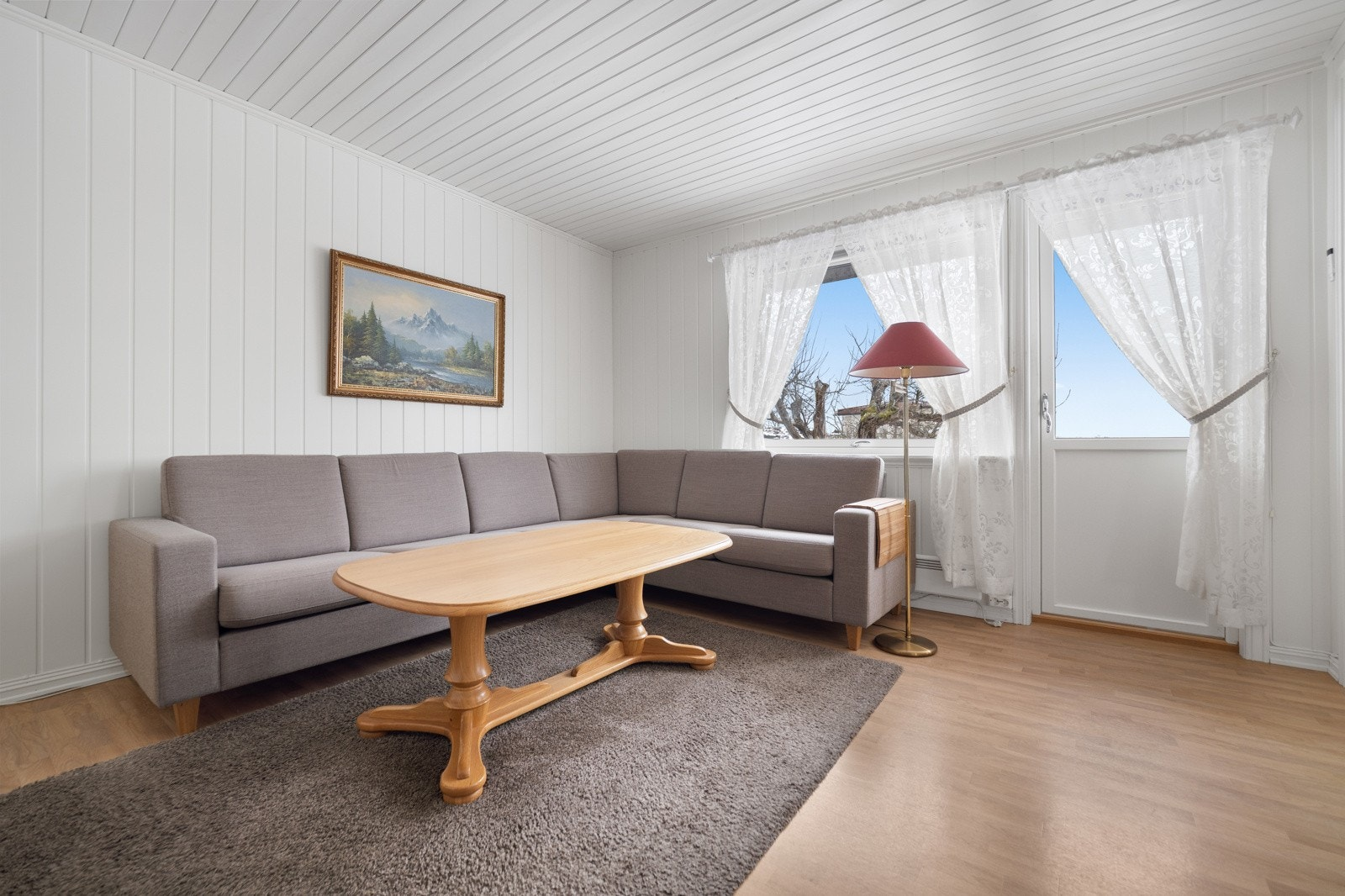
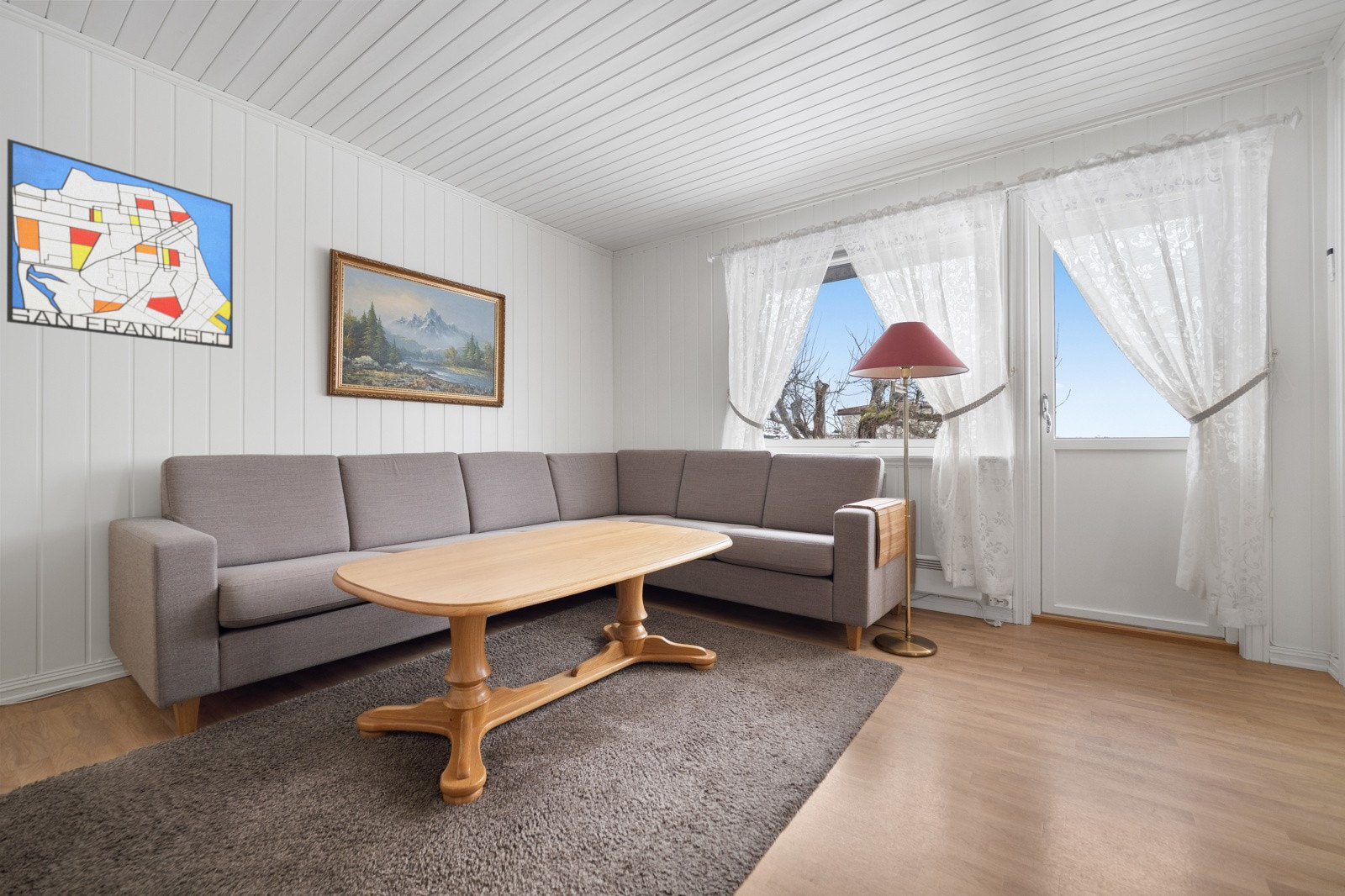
+ wall art (133, 256)
